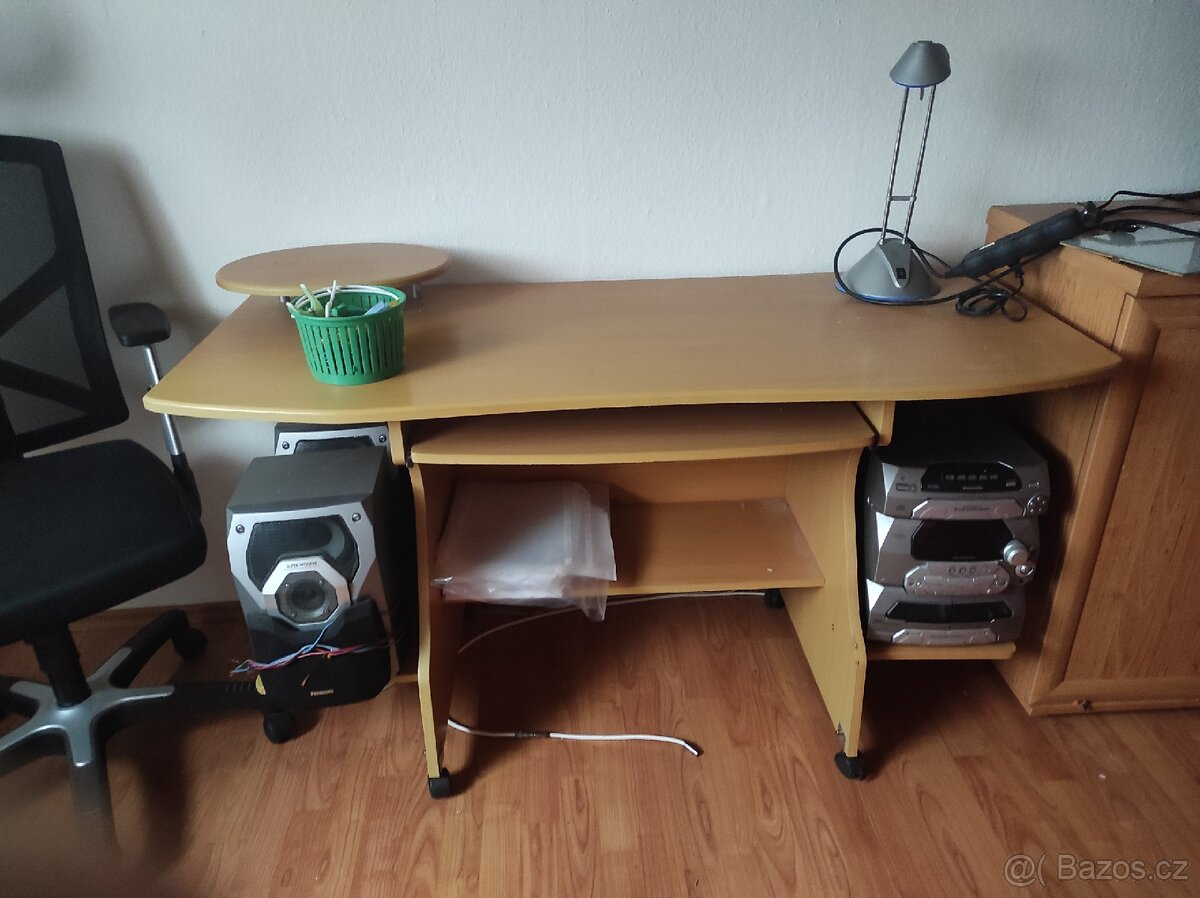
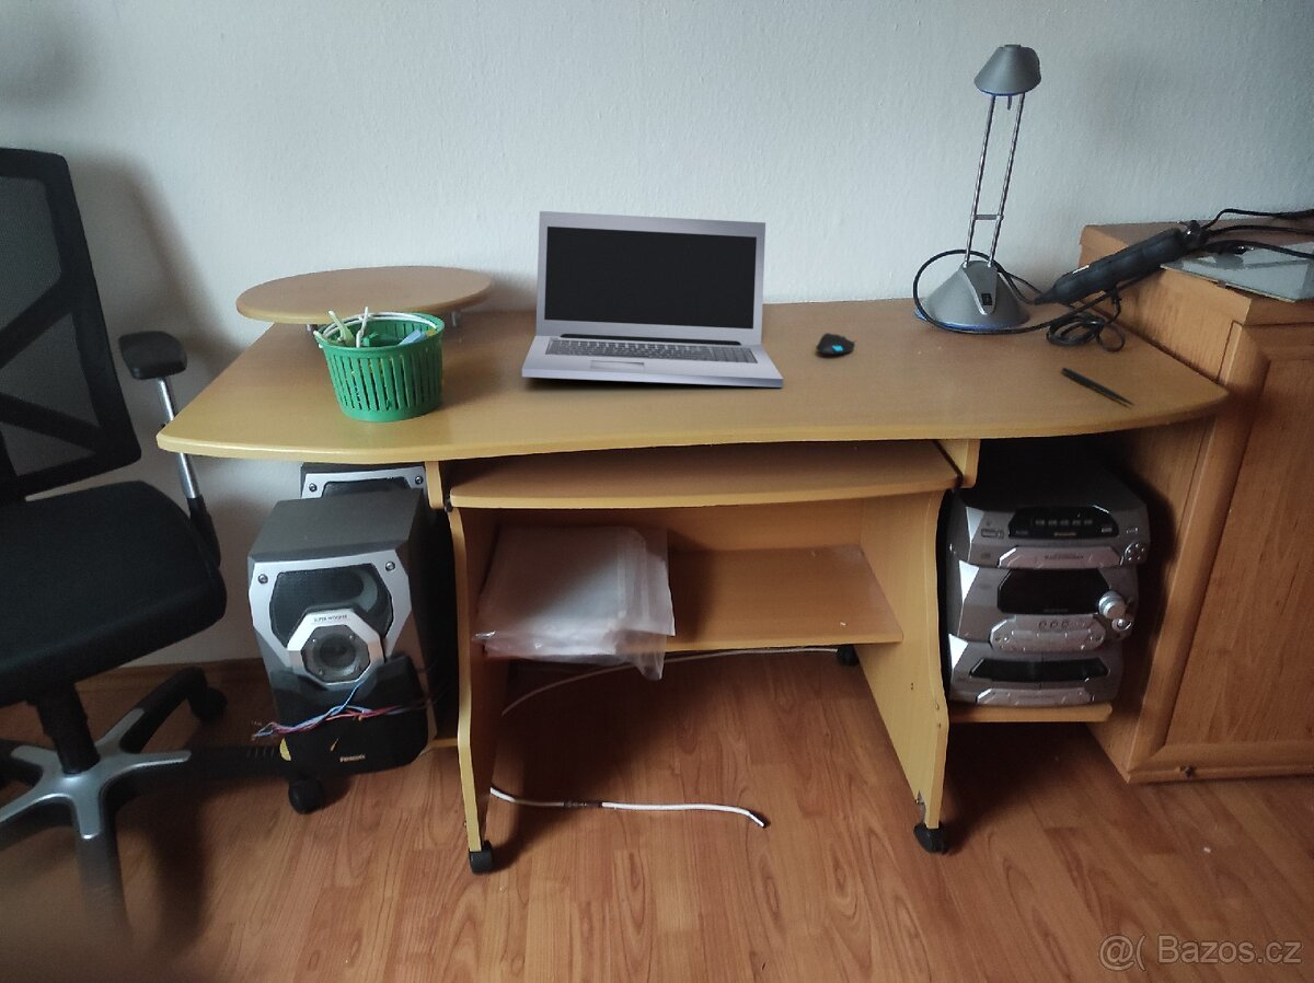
+ pen (1096, 385)
+ mouse (855, 340)
+ laptop (653, 294)
